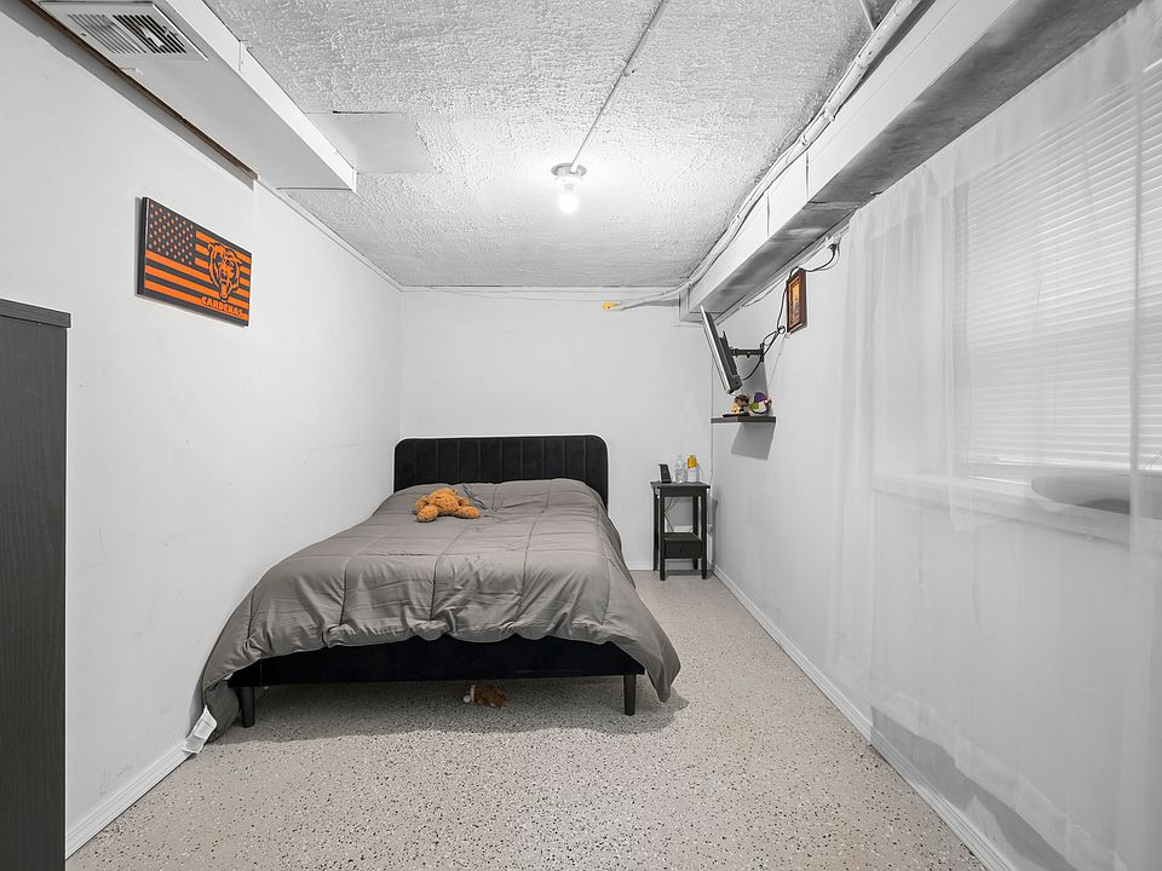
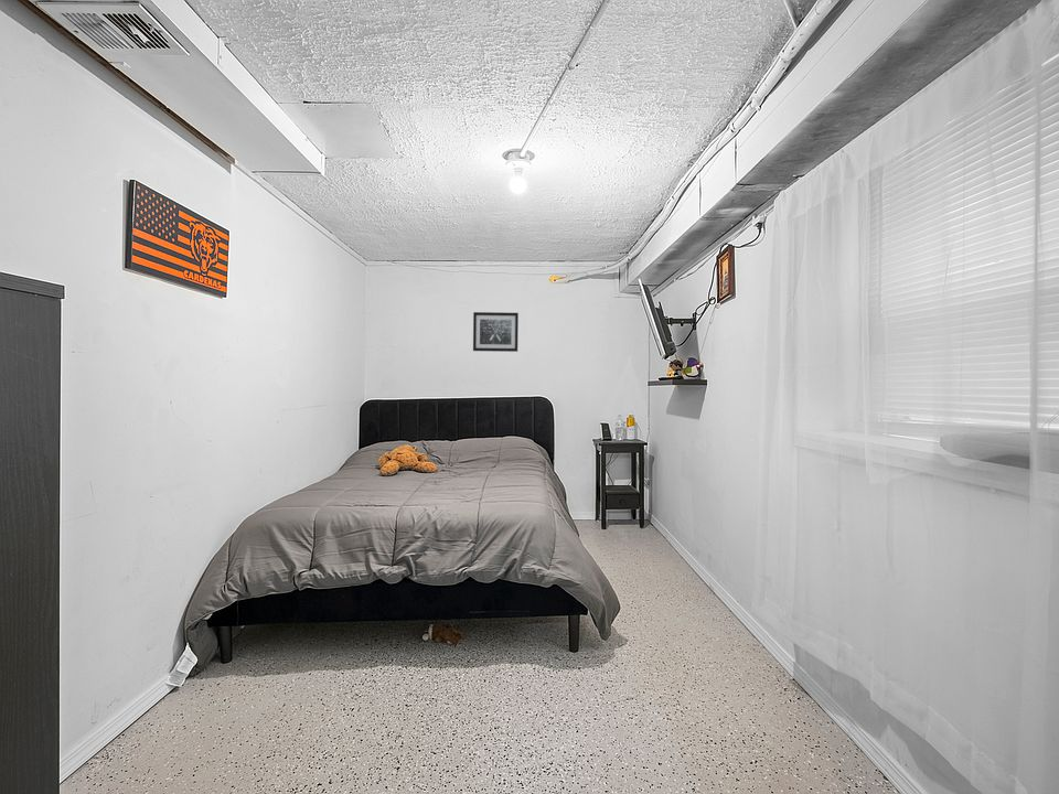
+ wall art (495, 332)
